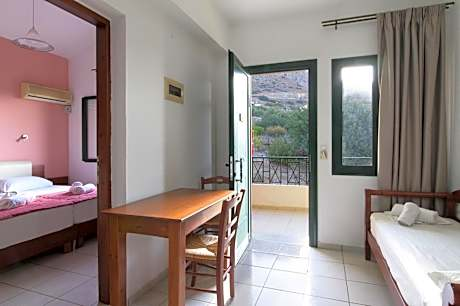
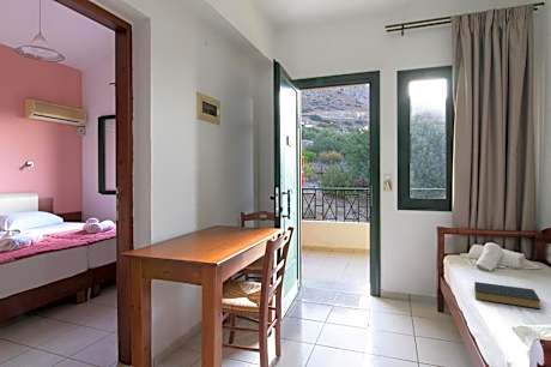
+ hardback book (504, 294)
